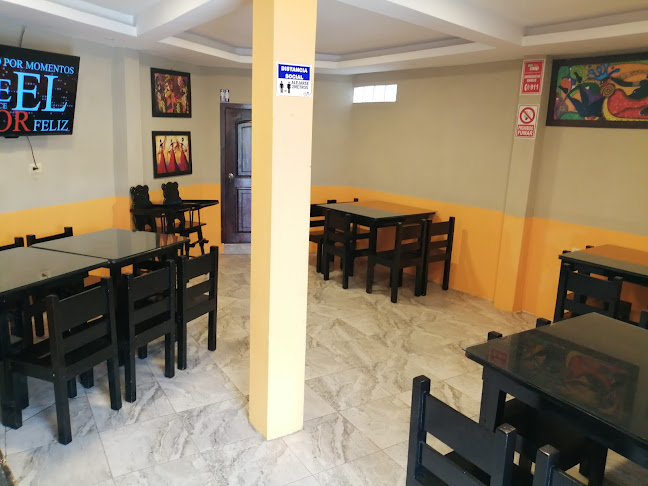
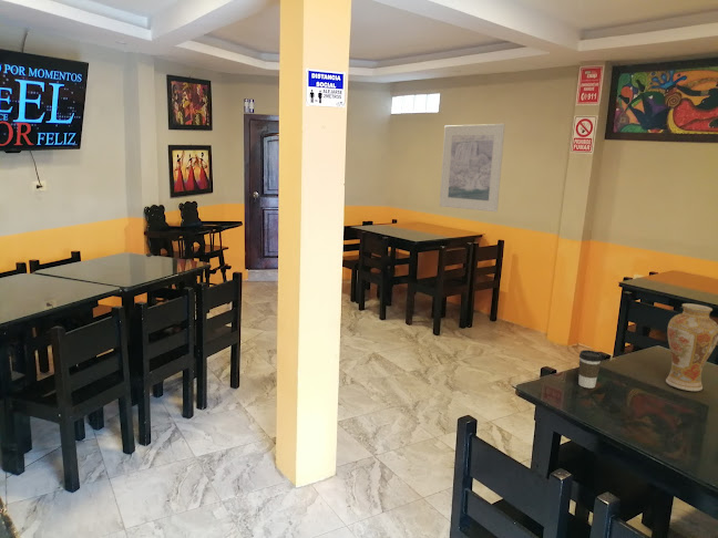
+ coffee cup (588, 369)
+ vase (690, 345)
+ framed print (470, 167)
